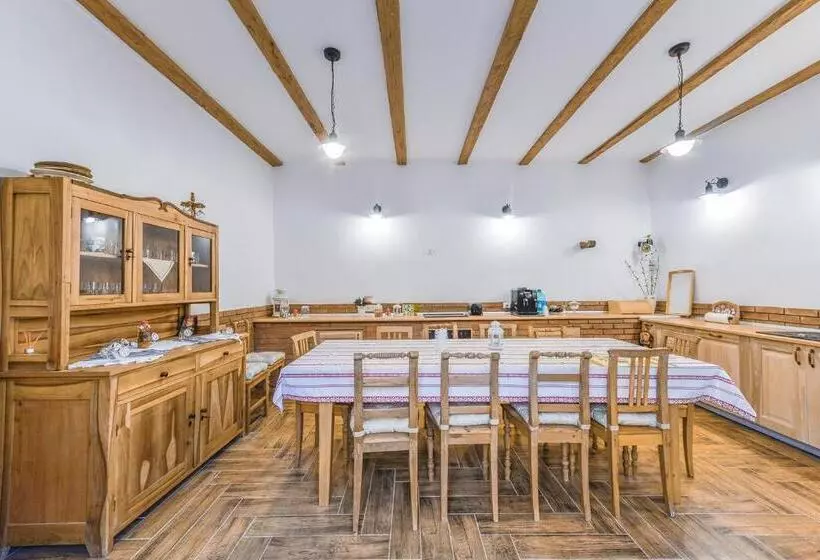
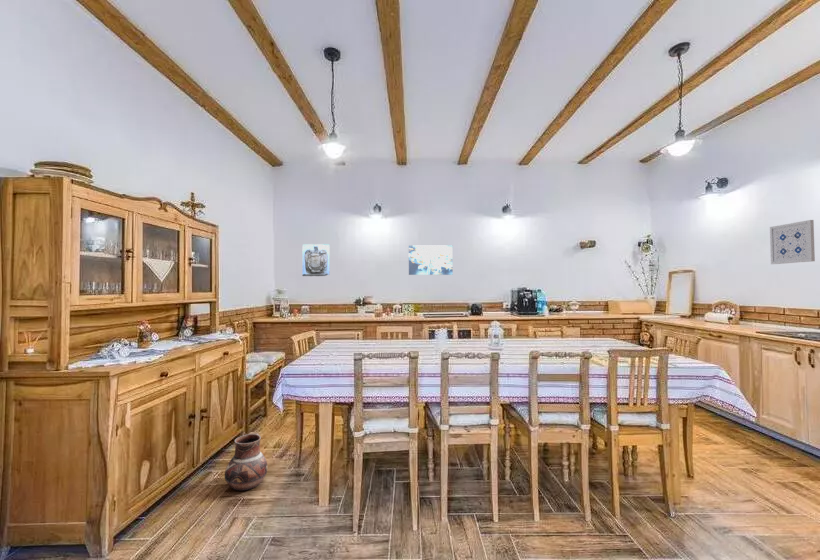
+ wall art (430, 260)
+ ceramic pot (246, 461)
+ wall sculpture (315, 260)
+ wall art (791, 243)
